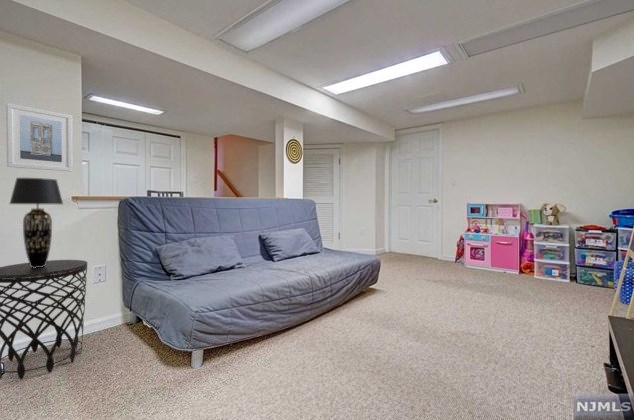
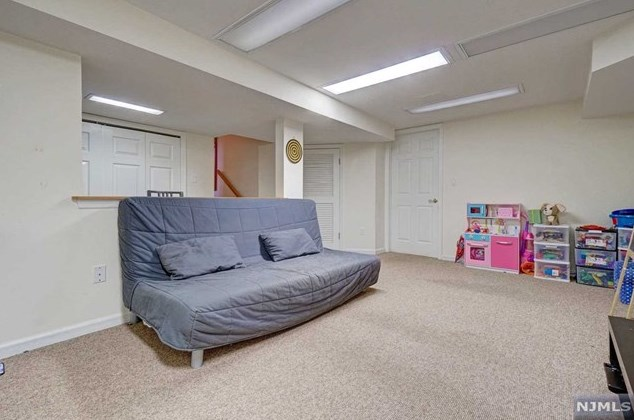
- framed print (41, 139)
- table lamp (37, 222)
- side table (42, 313)
